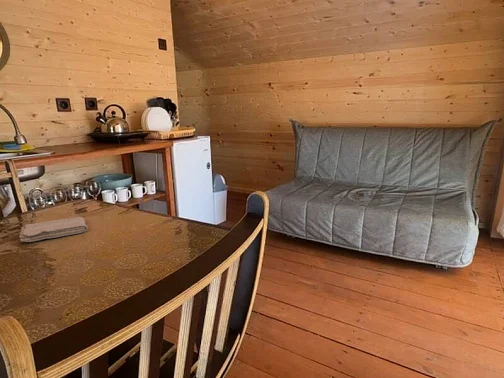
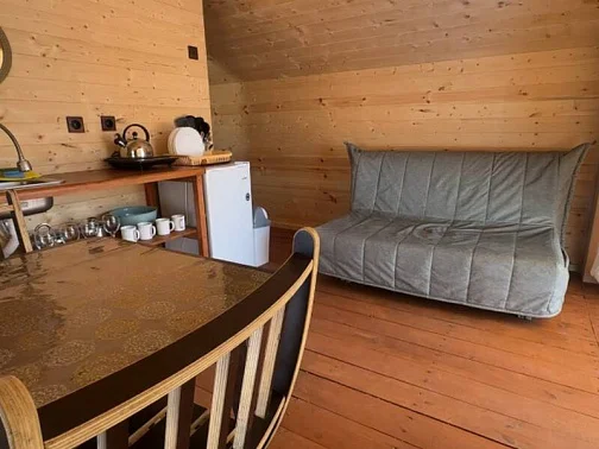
- washcloth (54, 227)
